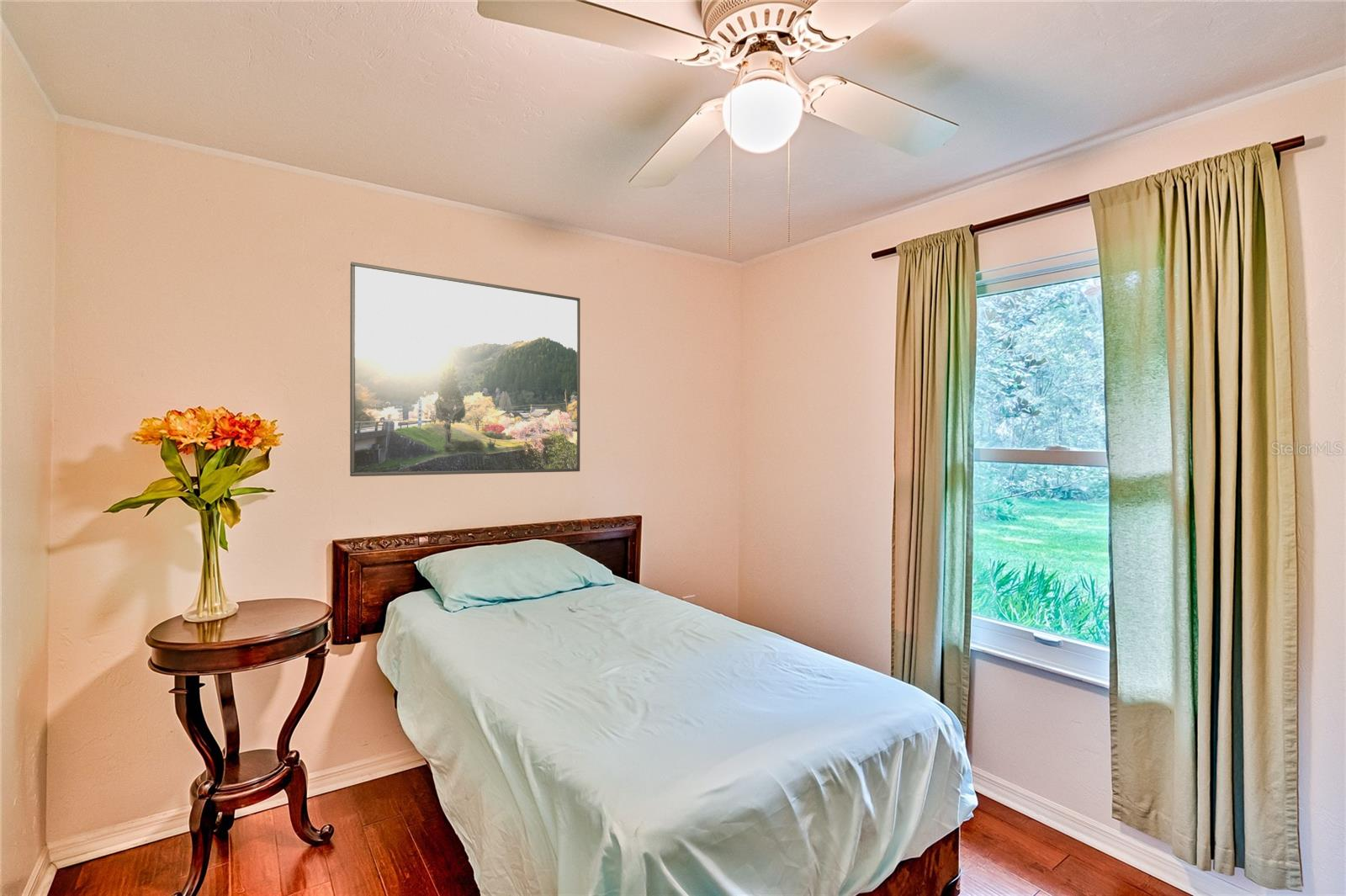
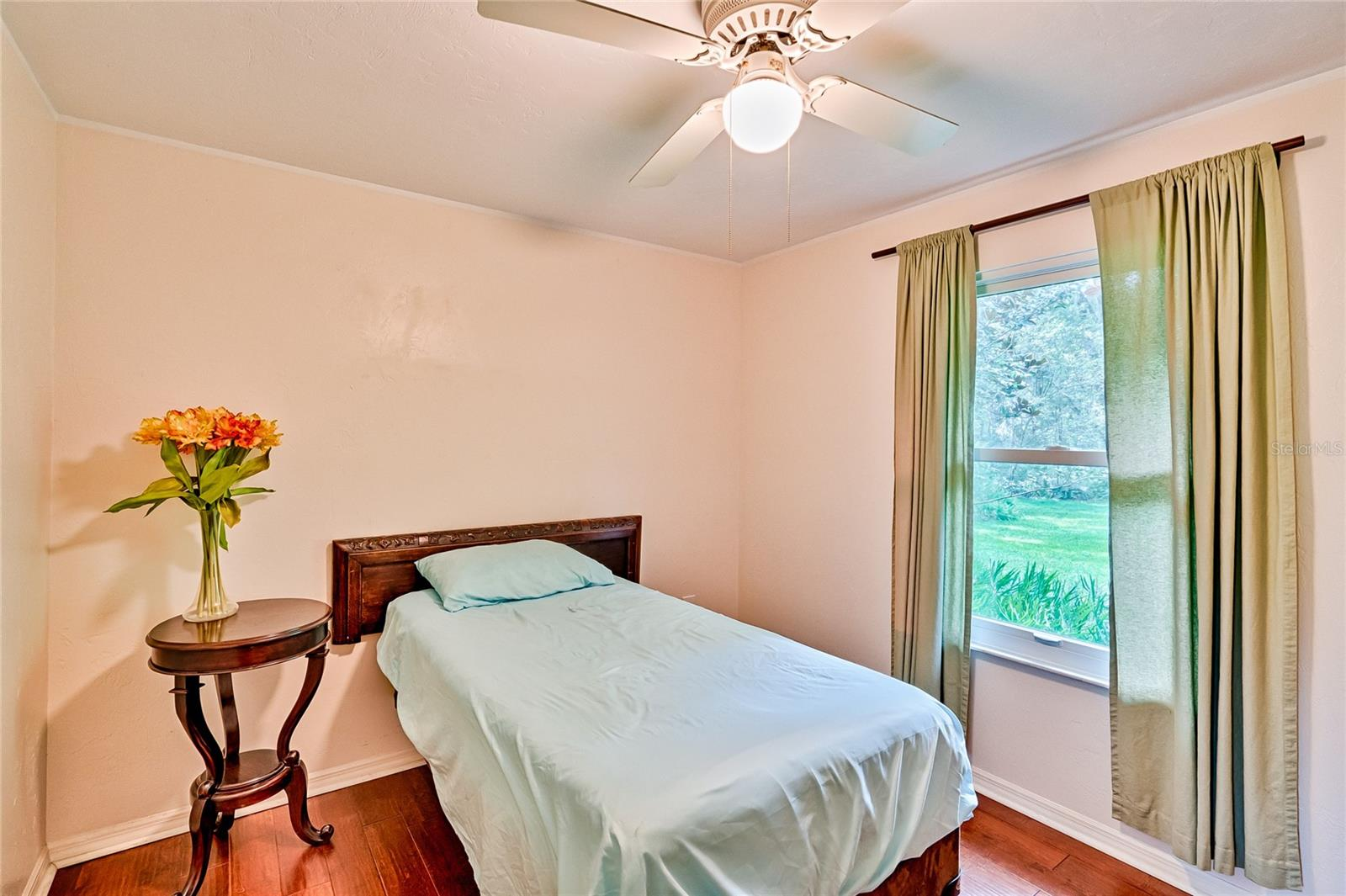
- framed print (477, 378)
